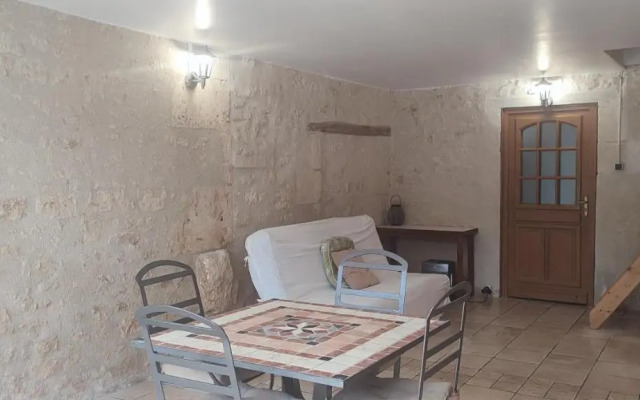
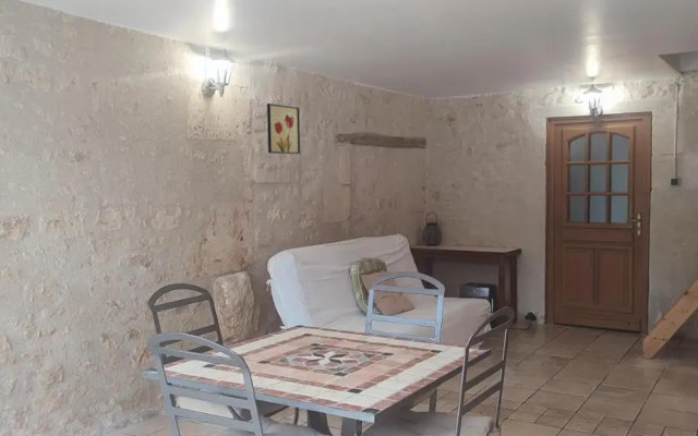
+ wall art (282, 129)
